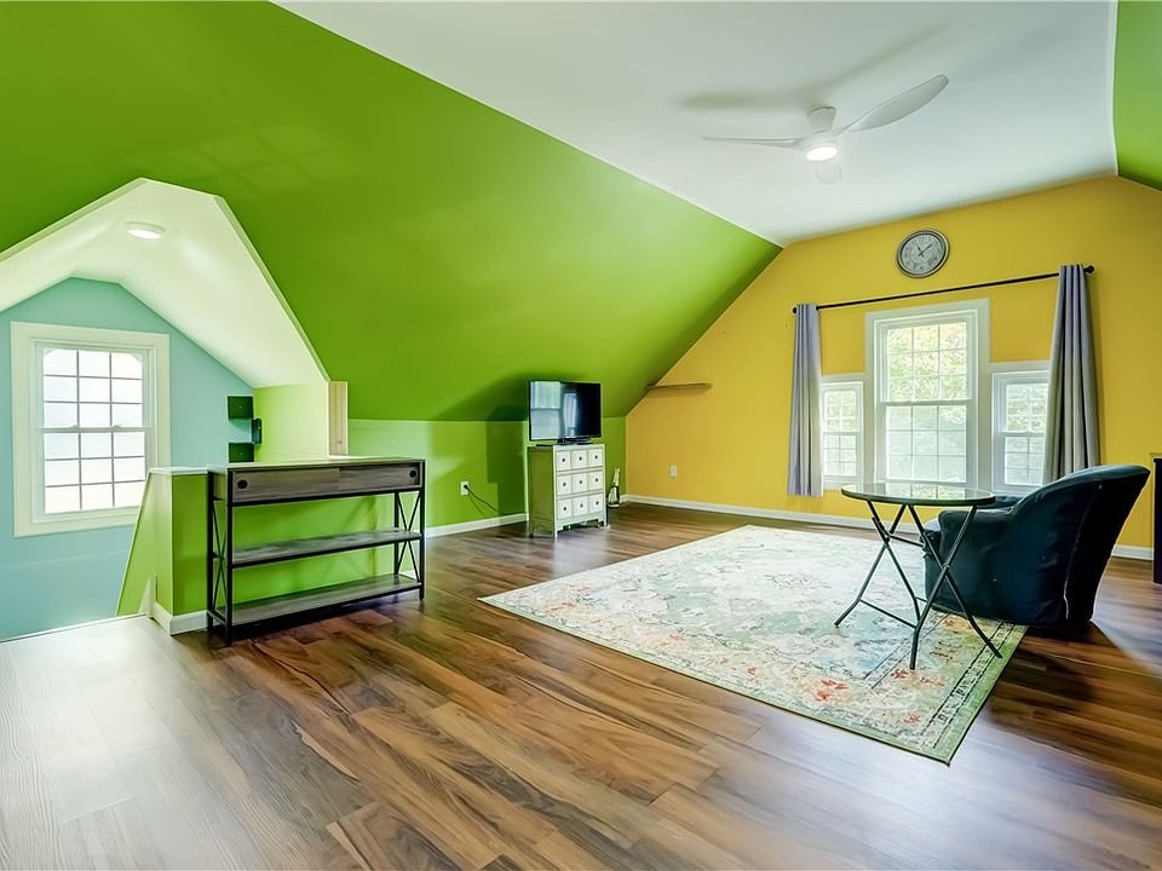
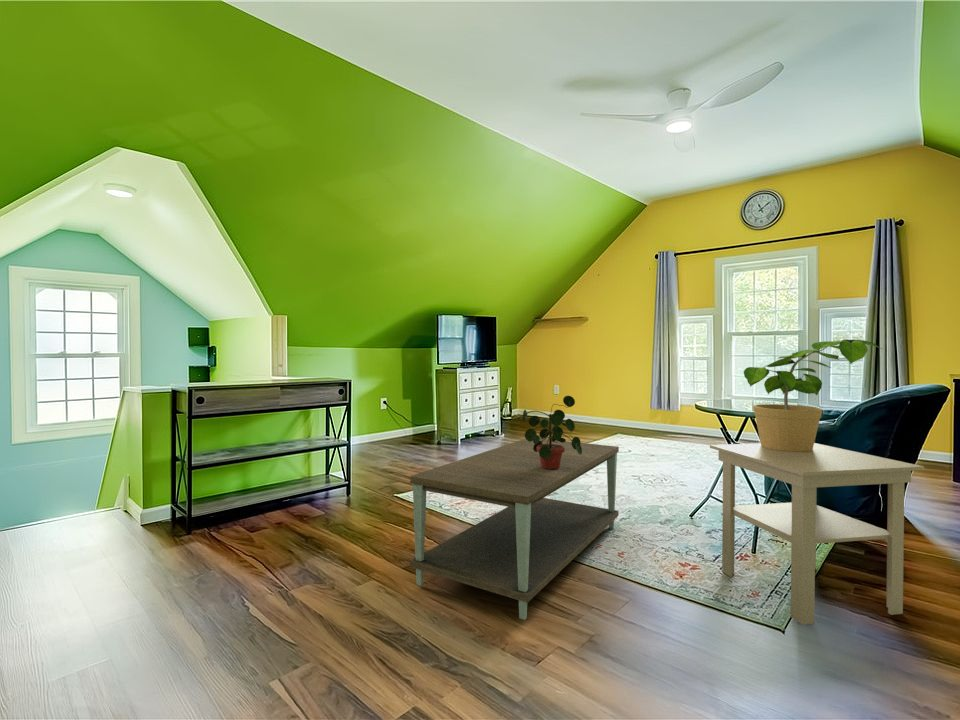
+ potted plant (553, 430)
+ coffee table (528, 506)
+ side table (805, 522)
+ potted plant (802, 392)
